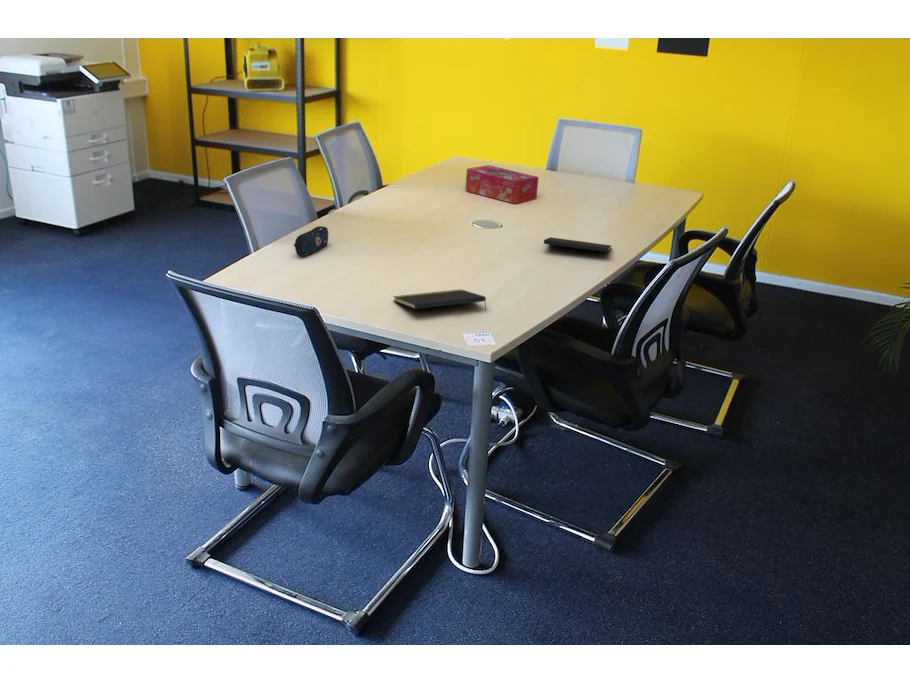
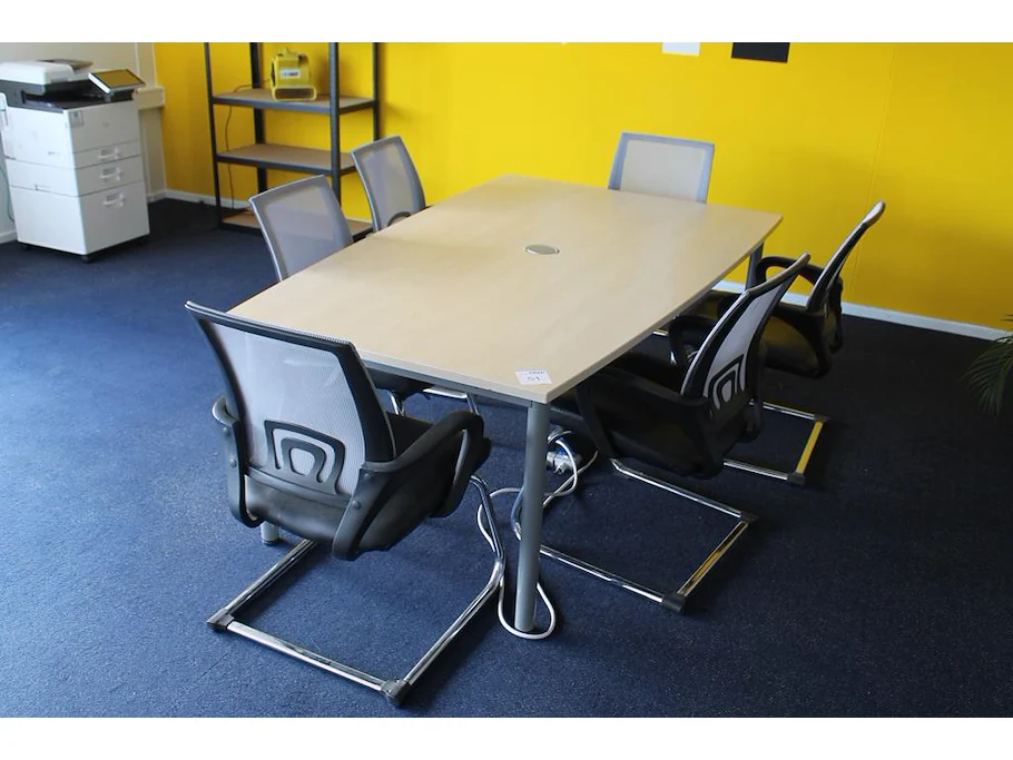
- tissue box (501, 183)
- notepad (438, 298)
- pencil case (312, 241)
- notepad (578, 244)
